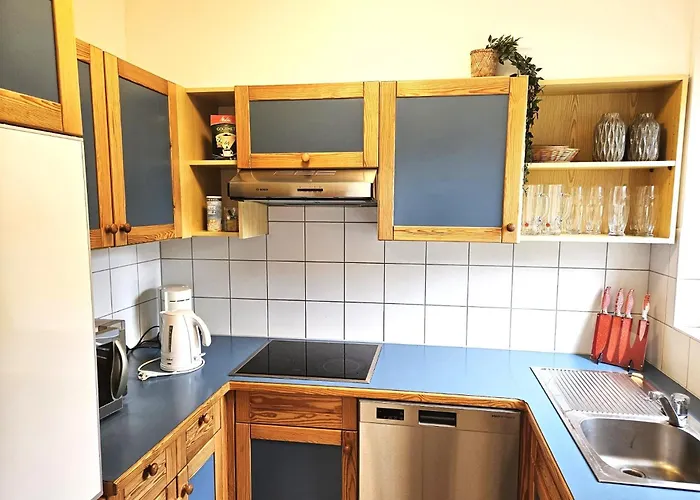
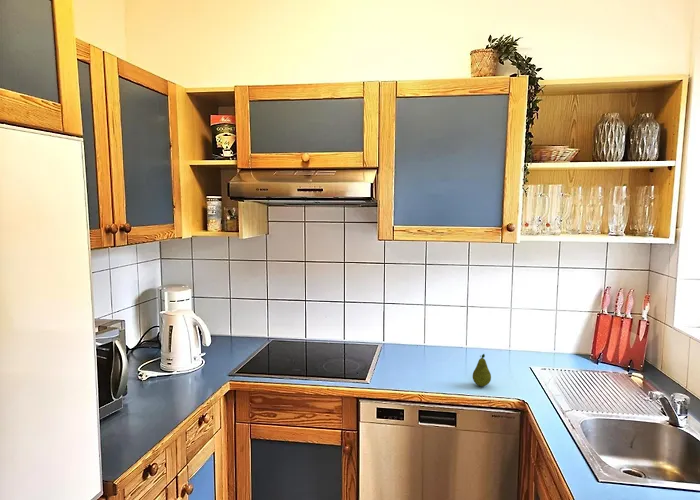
+ fruit (481, 369)
